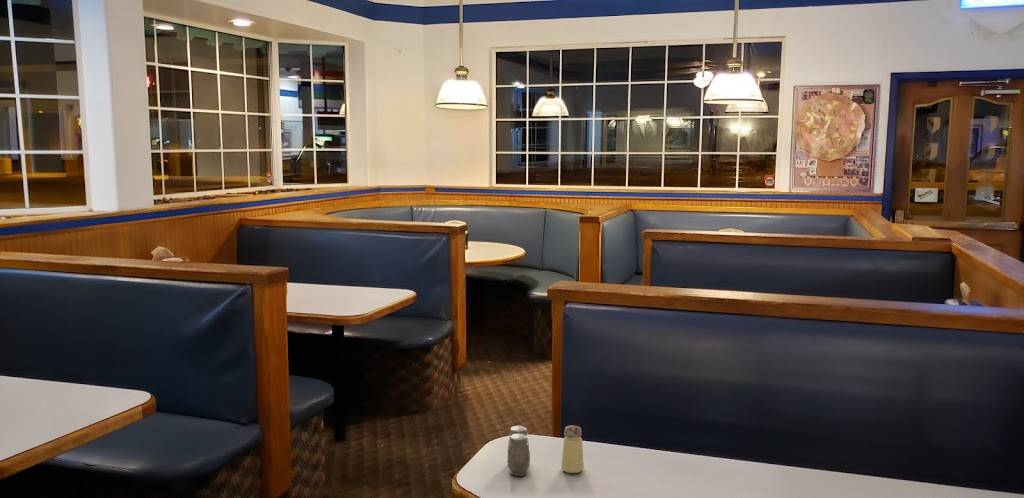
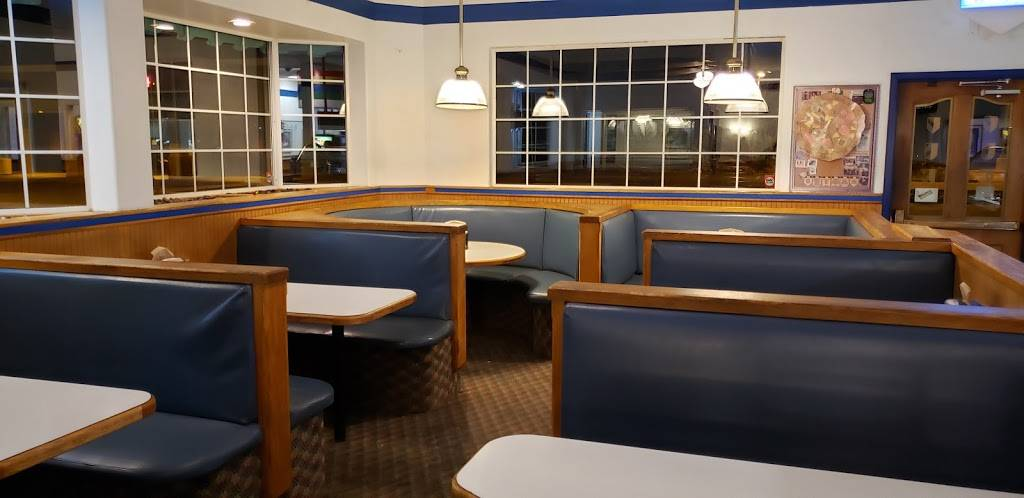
- saltshaker (572, 448)
- salt and pepper shaker (518, 449)
